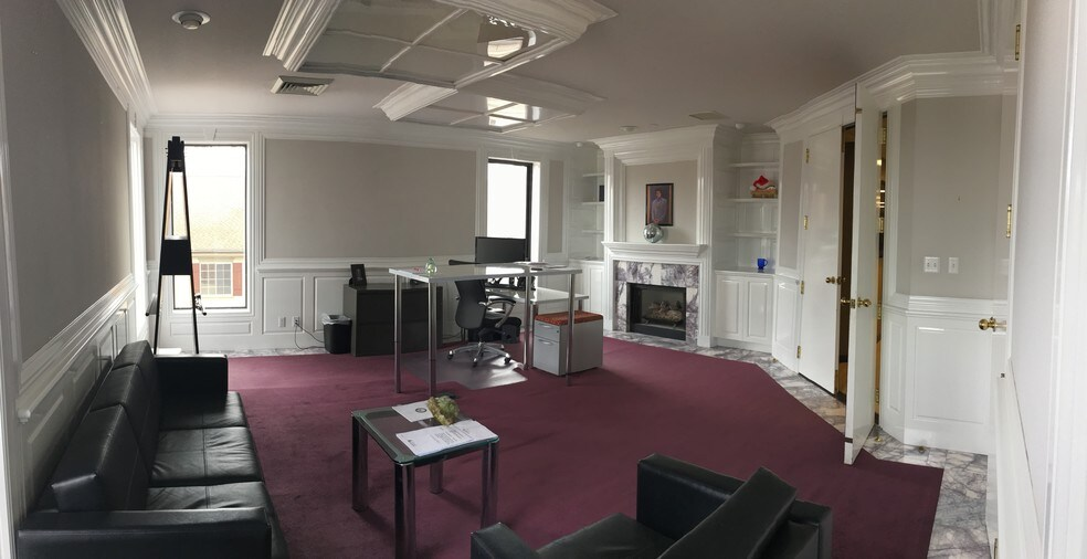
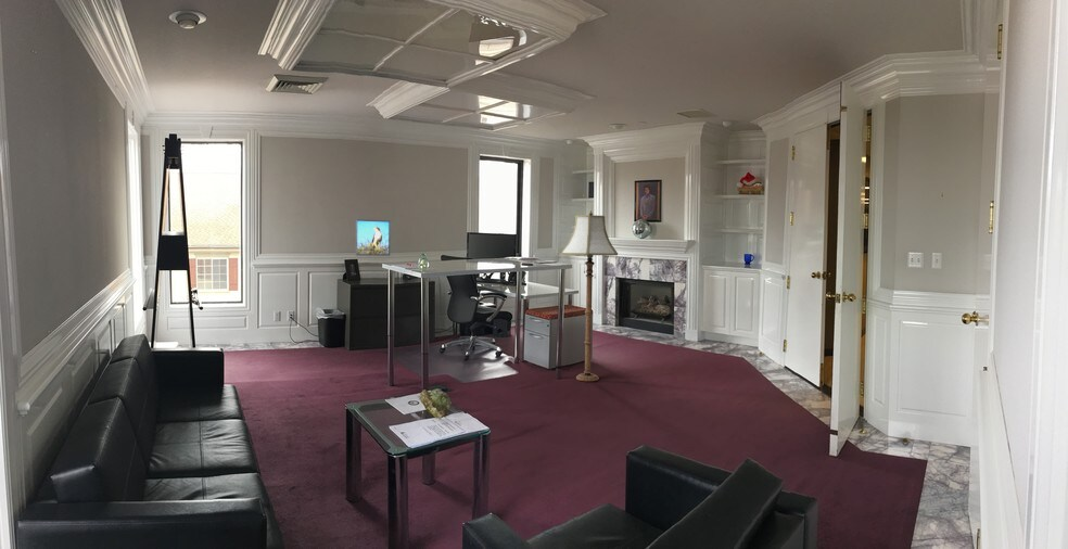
+ floor lamp (588, 295)
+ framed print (372, 238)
